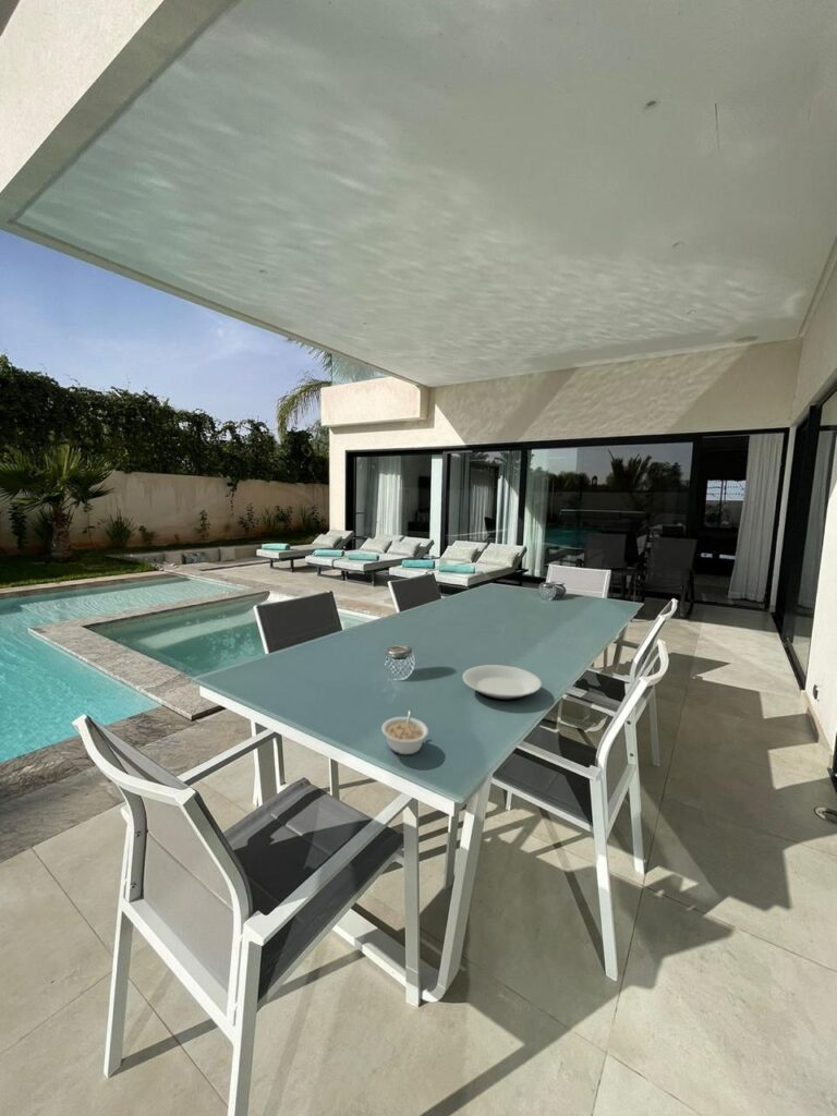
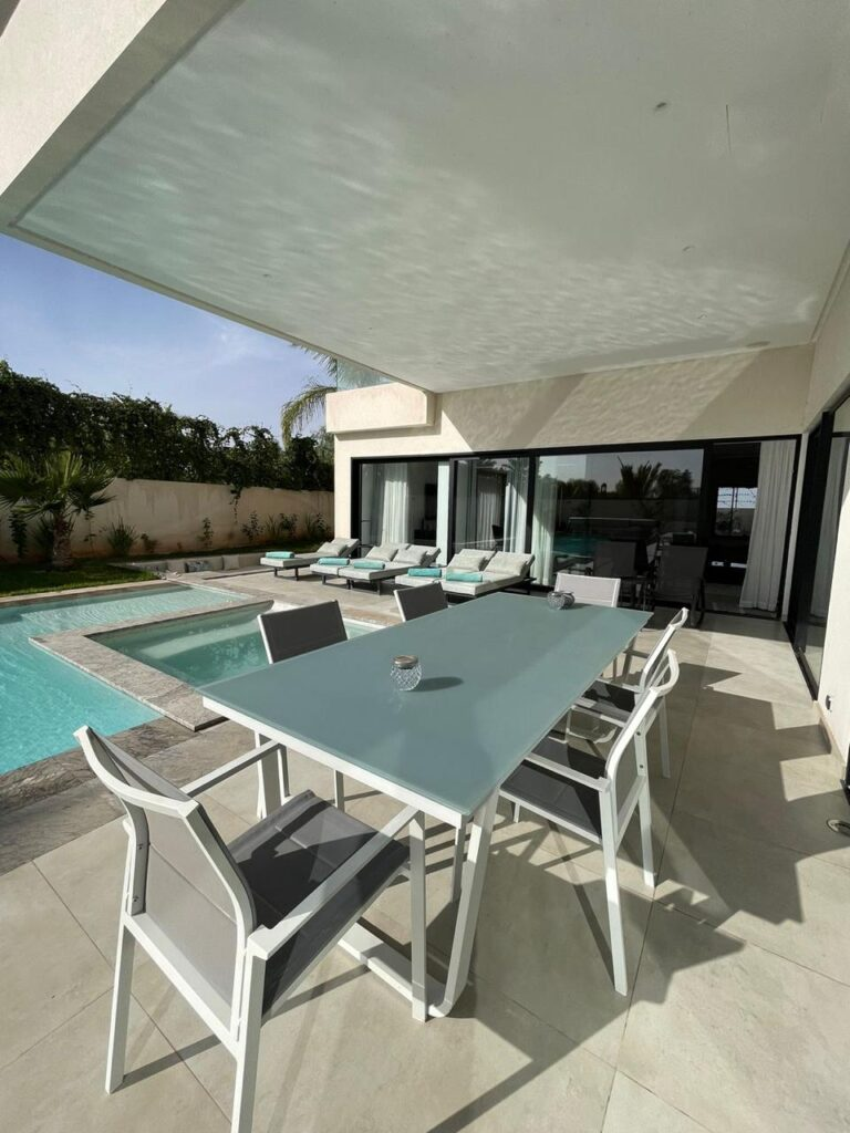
- plate (500, 684)
- legume (403, 733)
